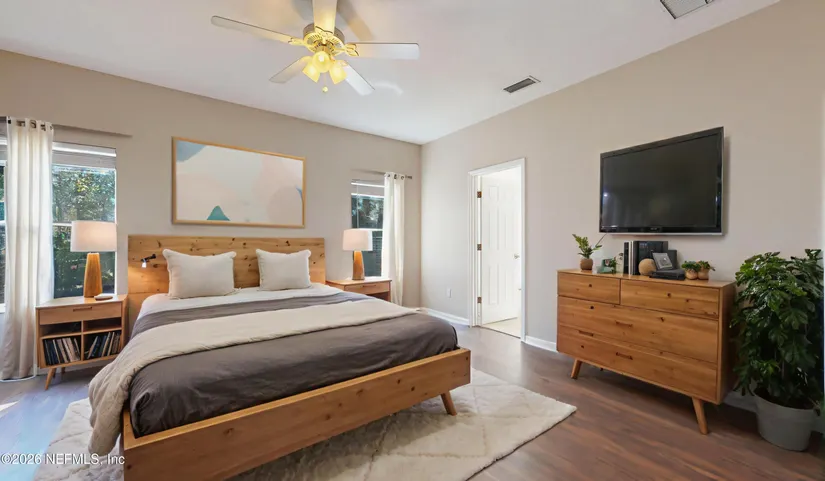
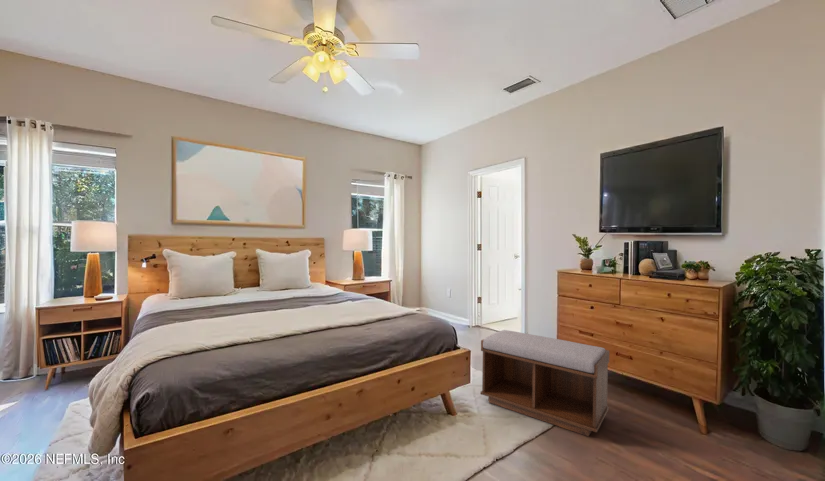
+ bench (541, 375)
